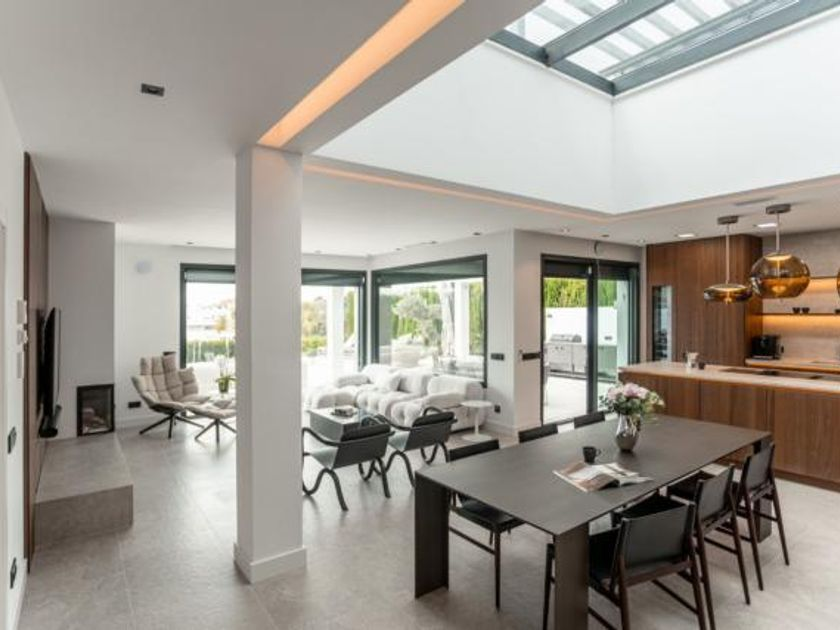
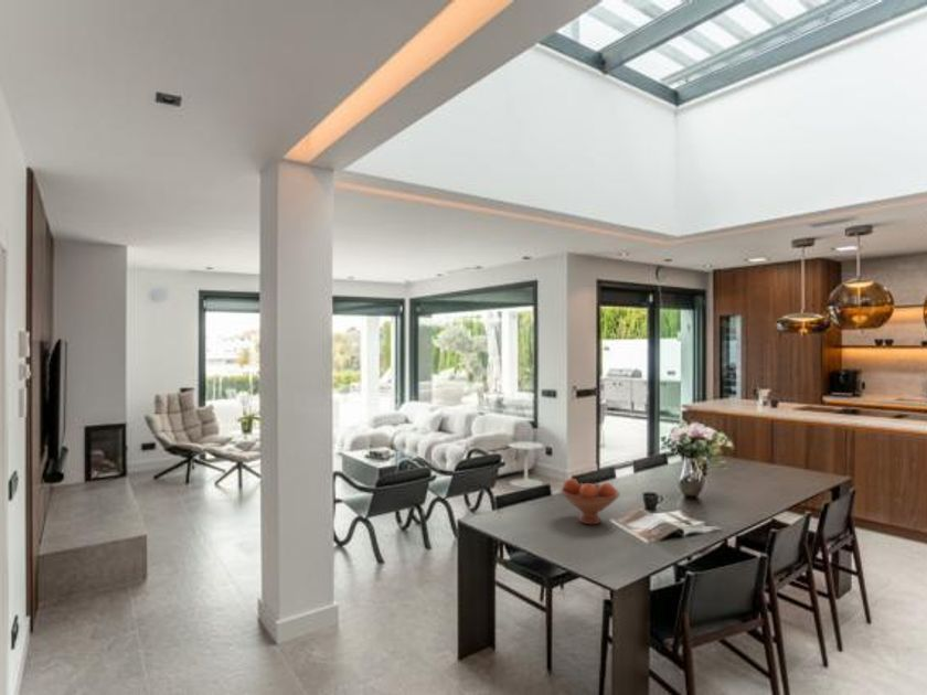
+ fruit bowl (589, 500)
